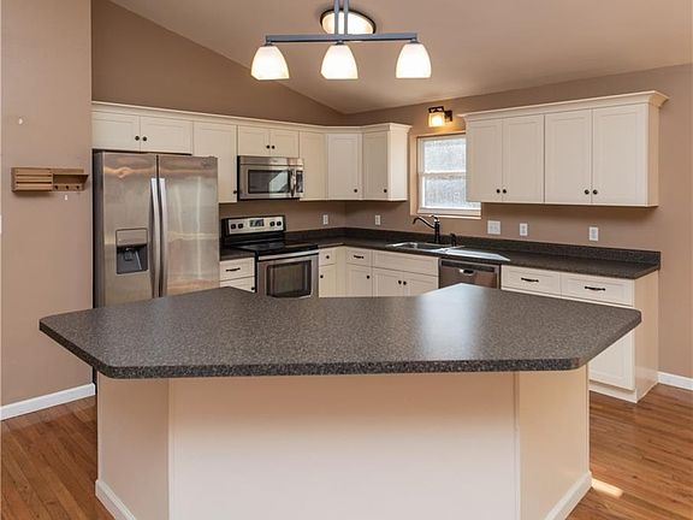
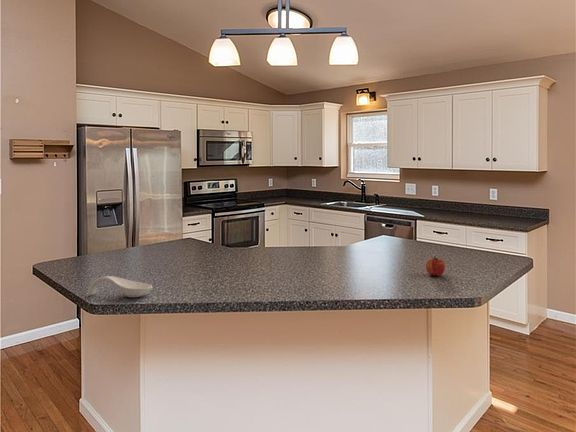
+ spoon rest (120, 286)
+ fruit (435, 265)
